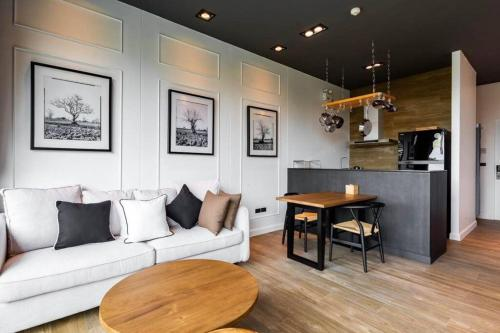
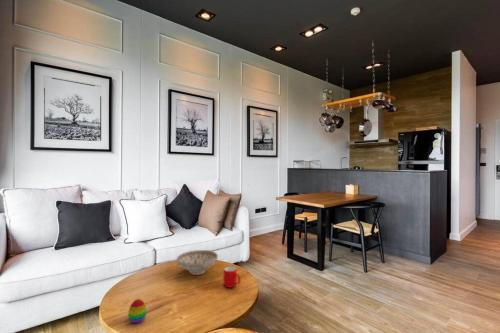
+ cup (232, 278)
+ decorative egg (137, 309)
+ decorative bowl (197, 264)
